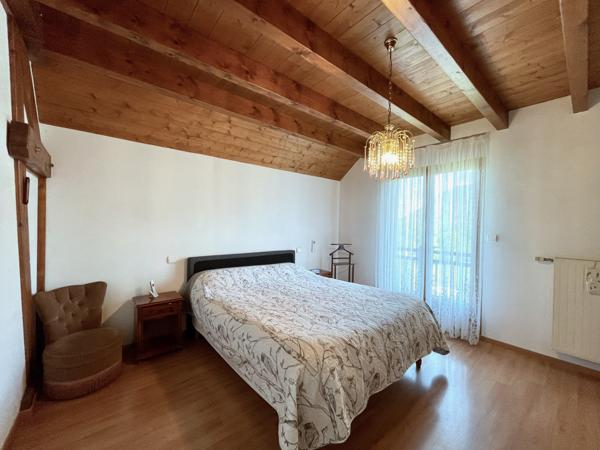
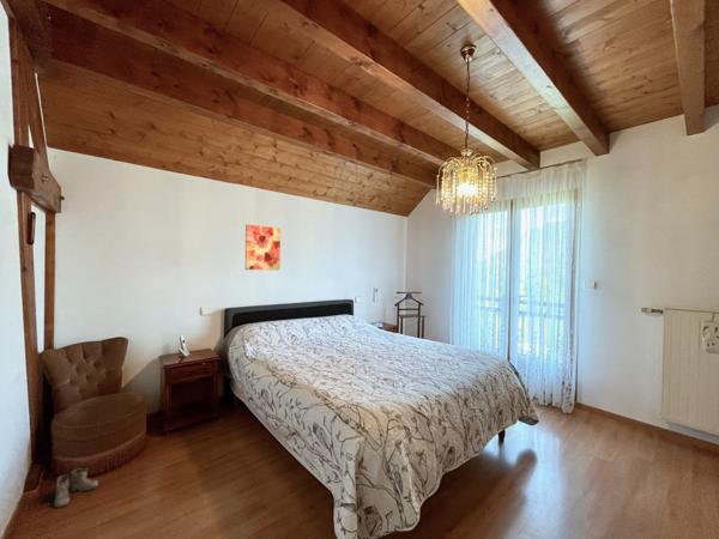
+ boots (72, 485)
+ wall art (262, 248)
